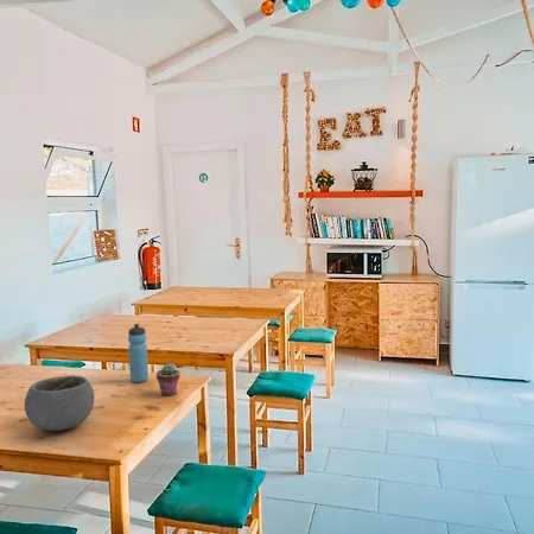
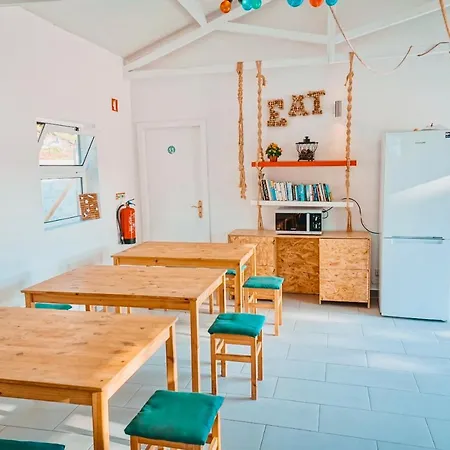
- water bottle (138, 351)
- potted succulent (167, 377)
- bowl (61, 403)
